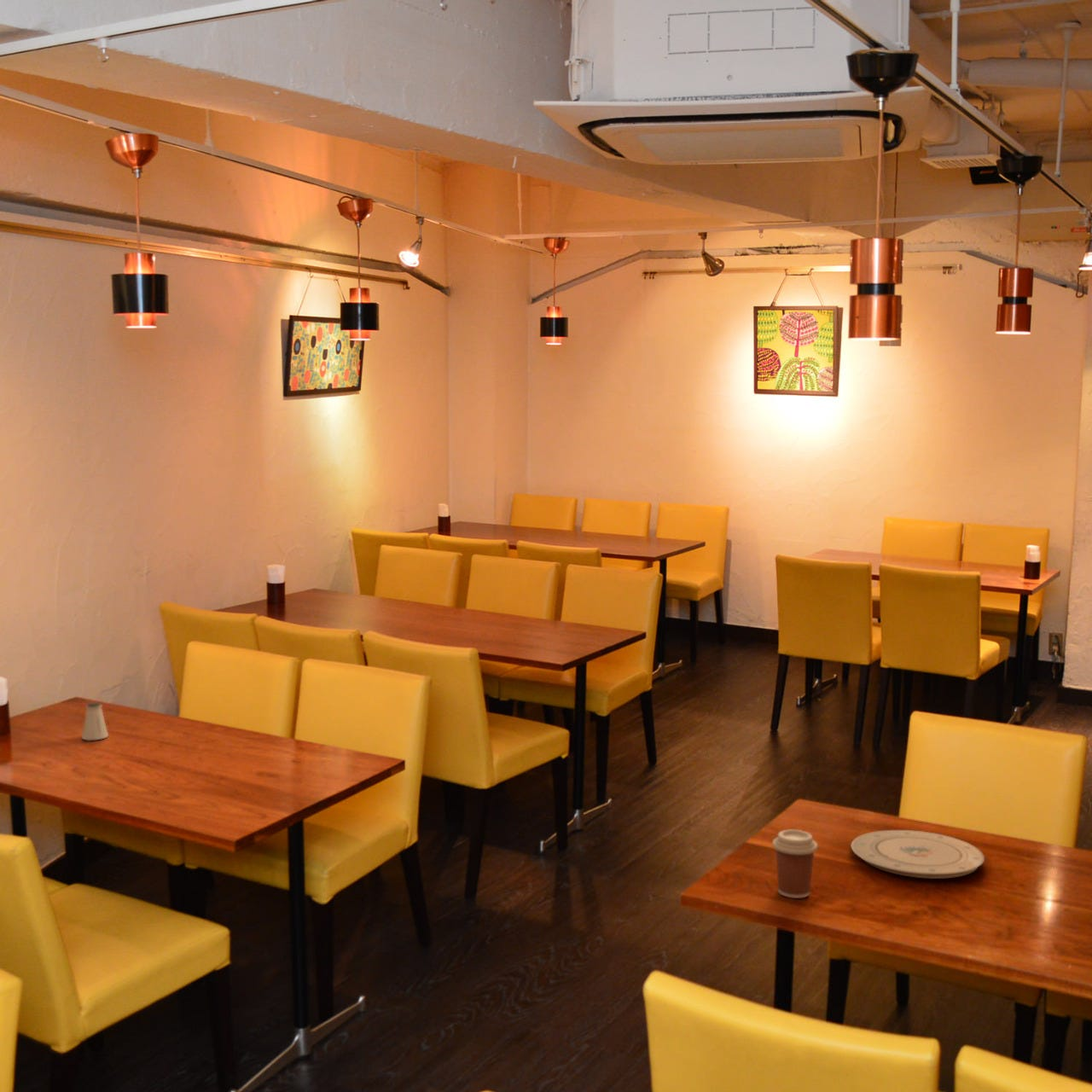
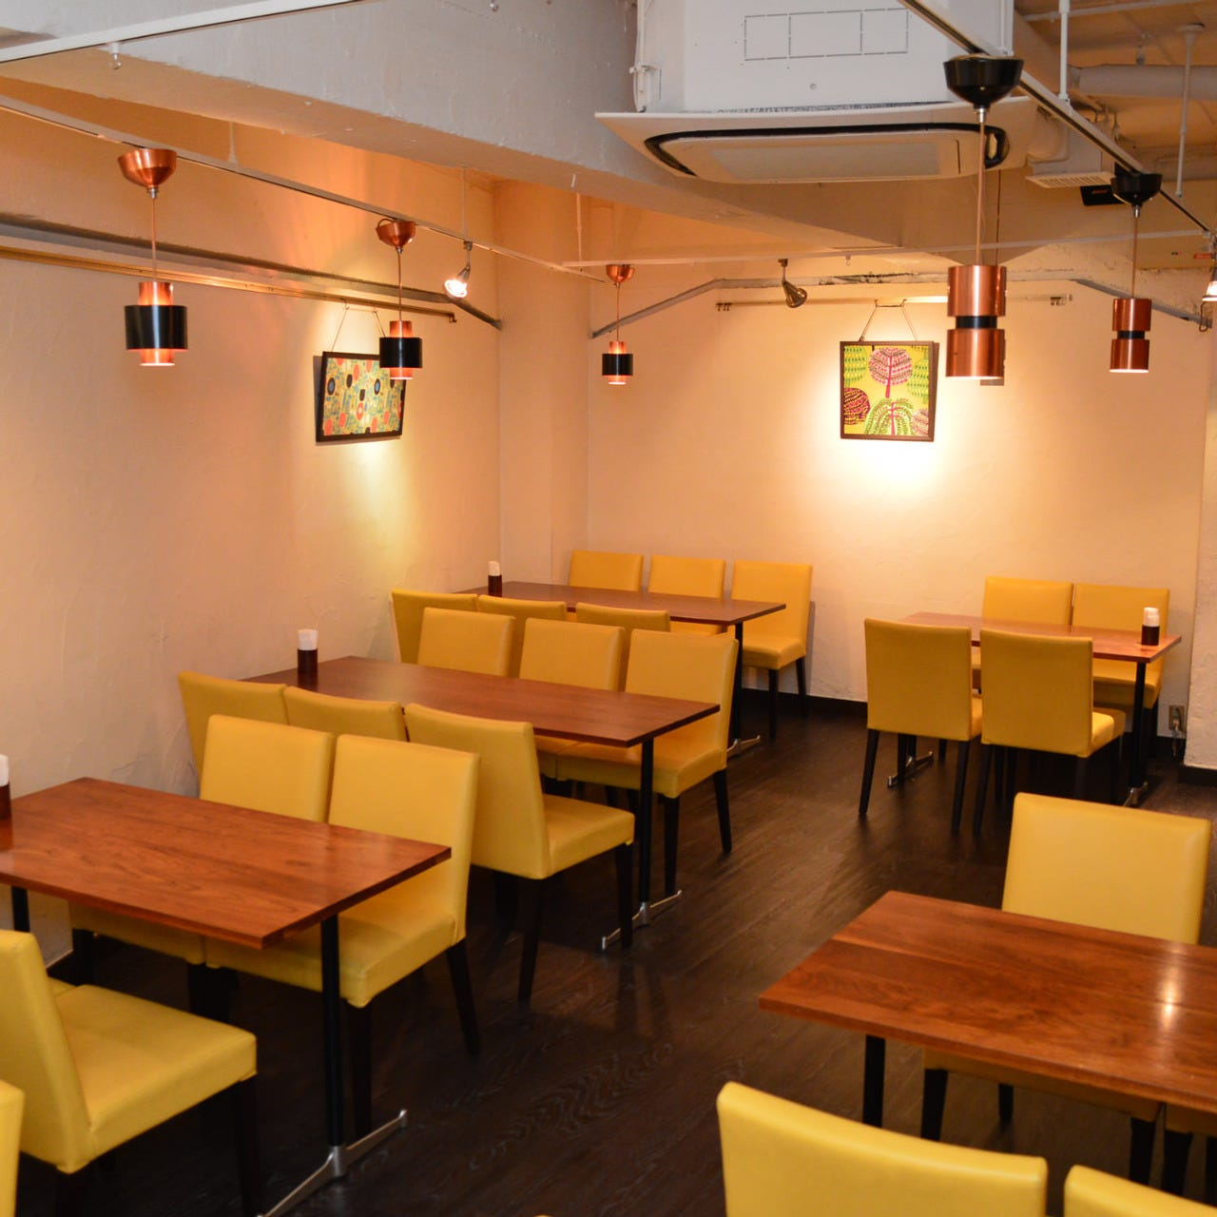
- plate (916, 853)
- saltshaker (94, 720)
- coffee cup (794, 863)
